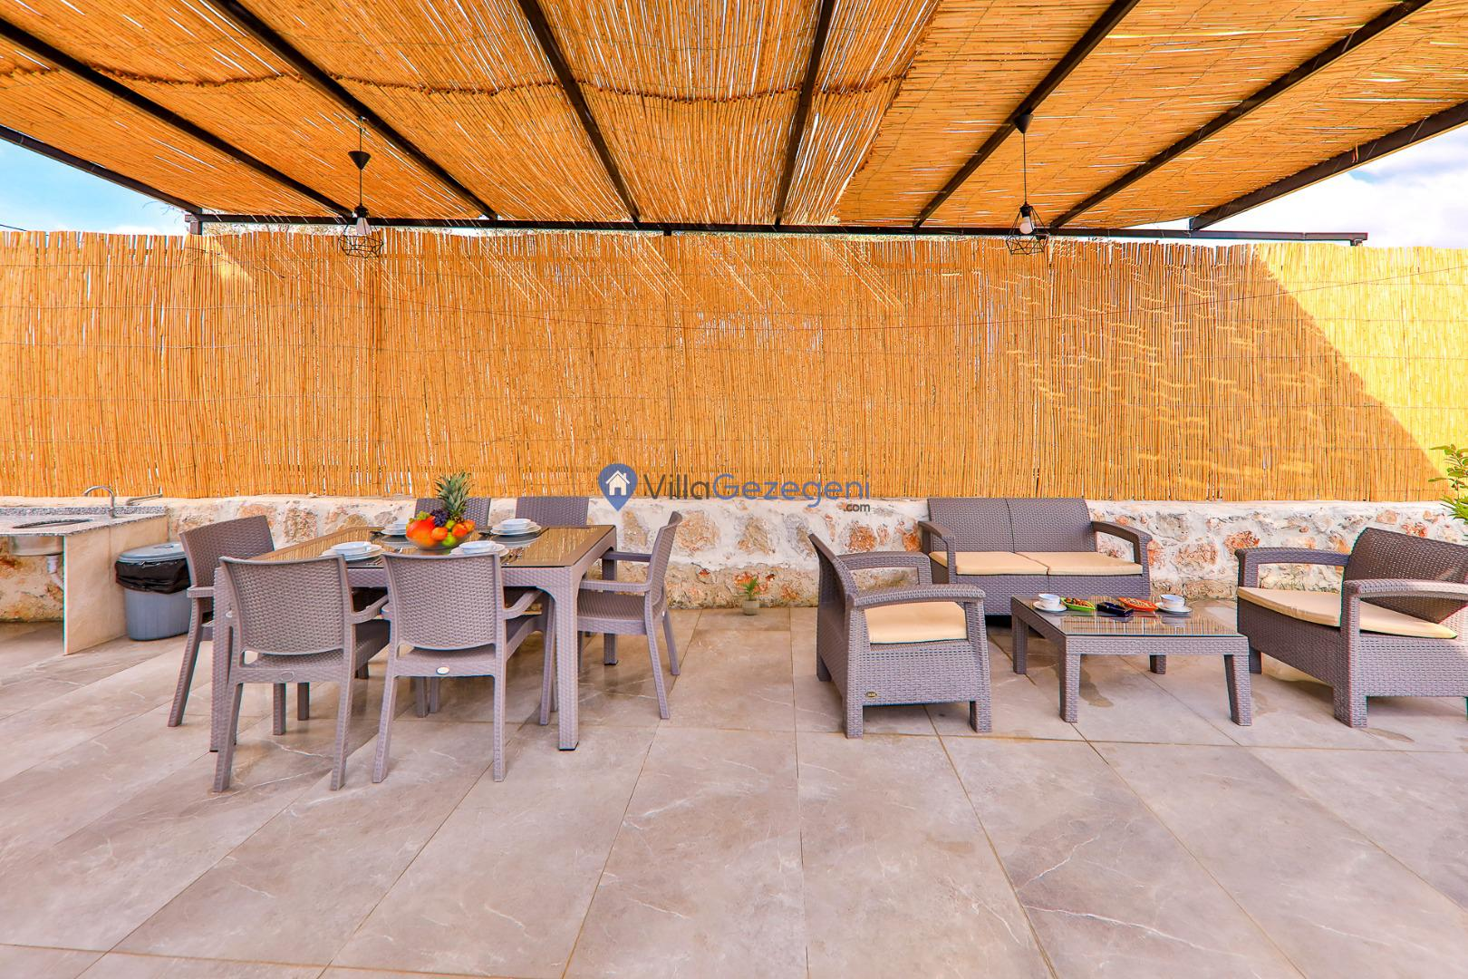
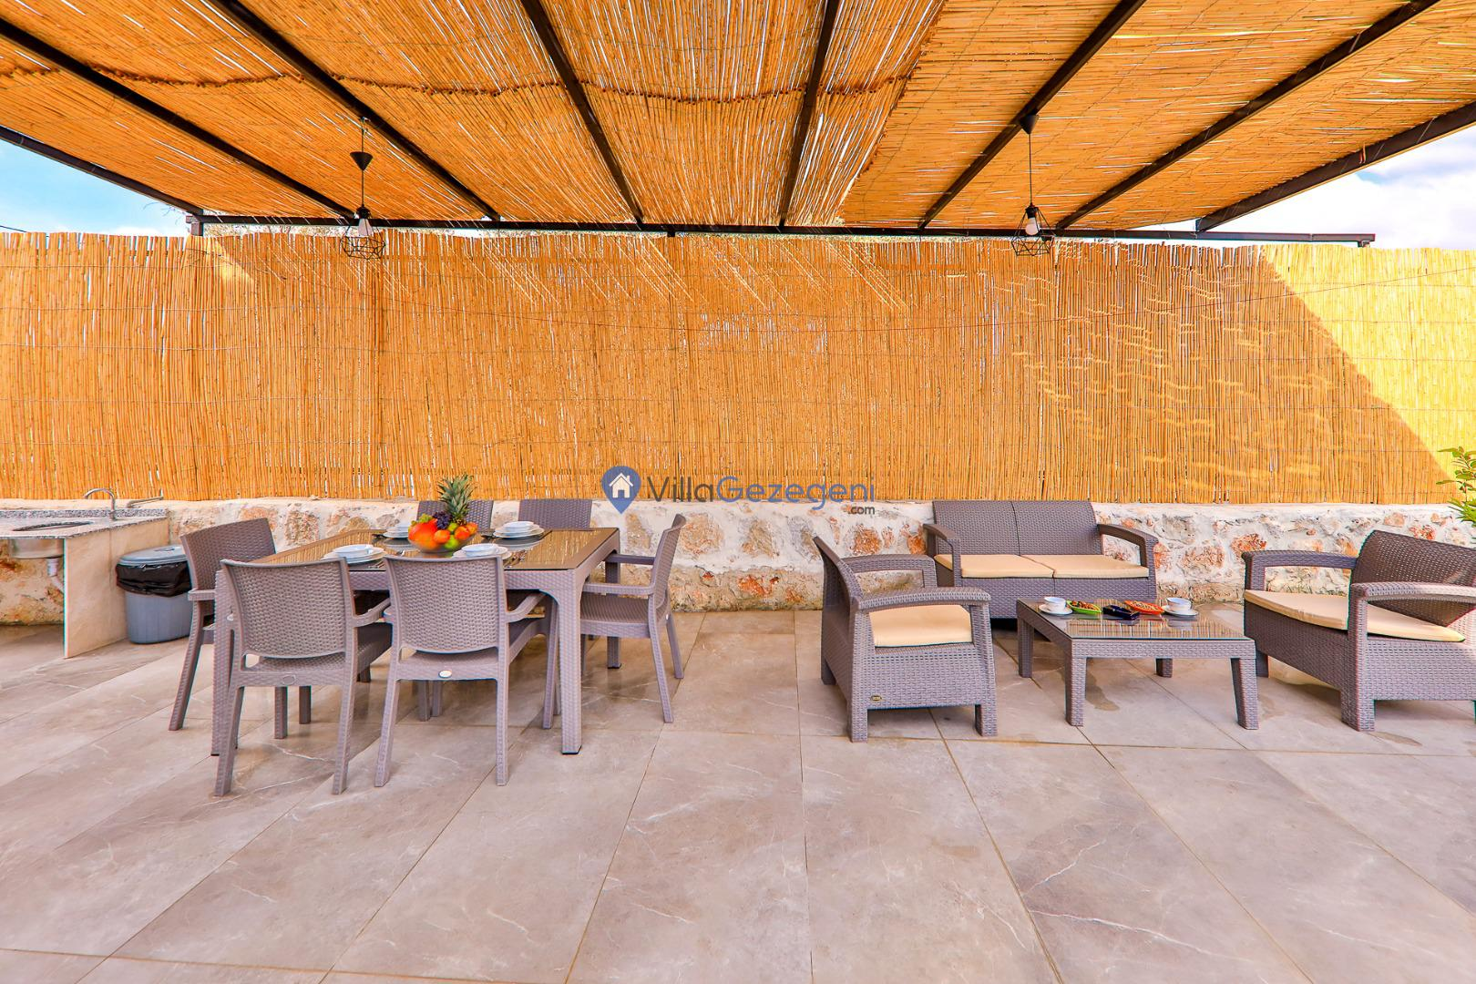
- potted plant (750, 594)
